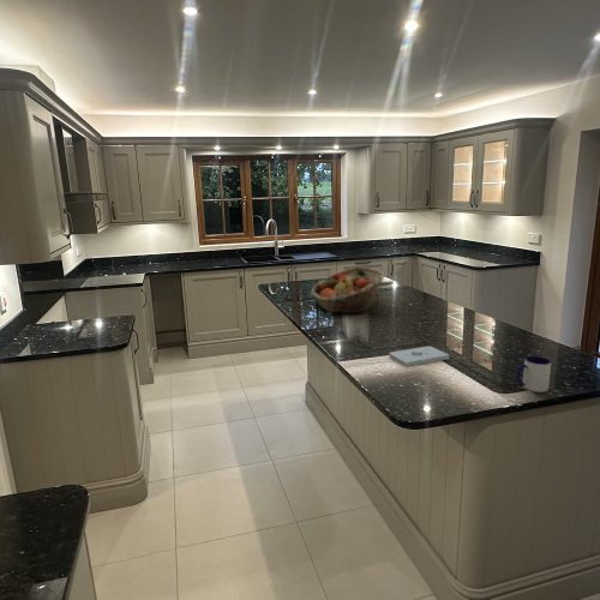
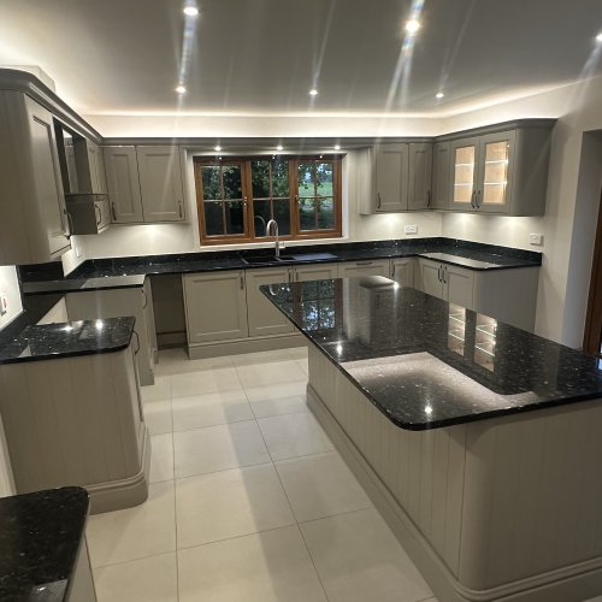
- mug (532, 373)
- notepad (418, 355)
- fruit basket (347, 288)
